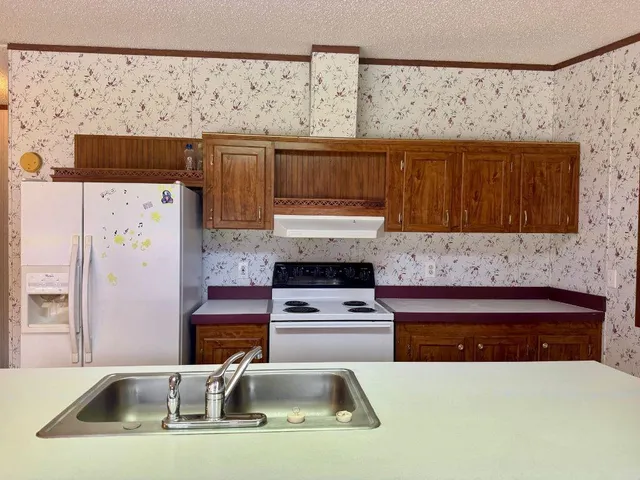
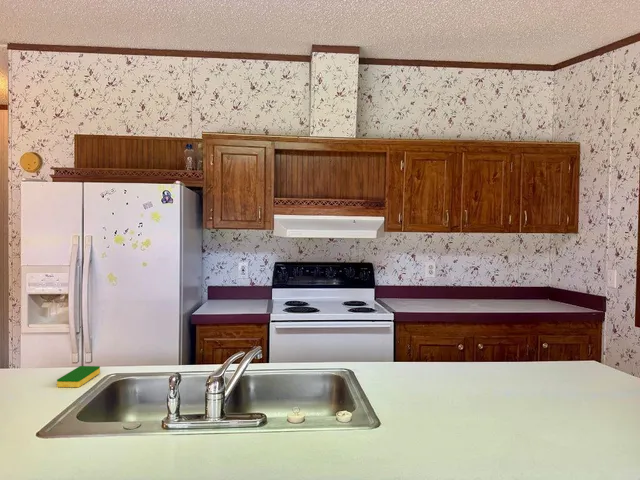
+ dish sponge (79, 376)
